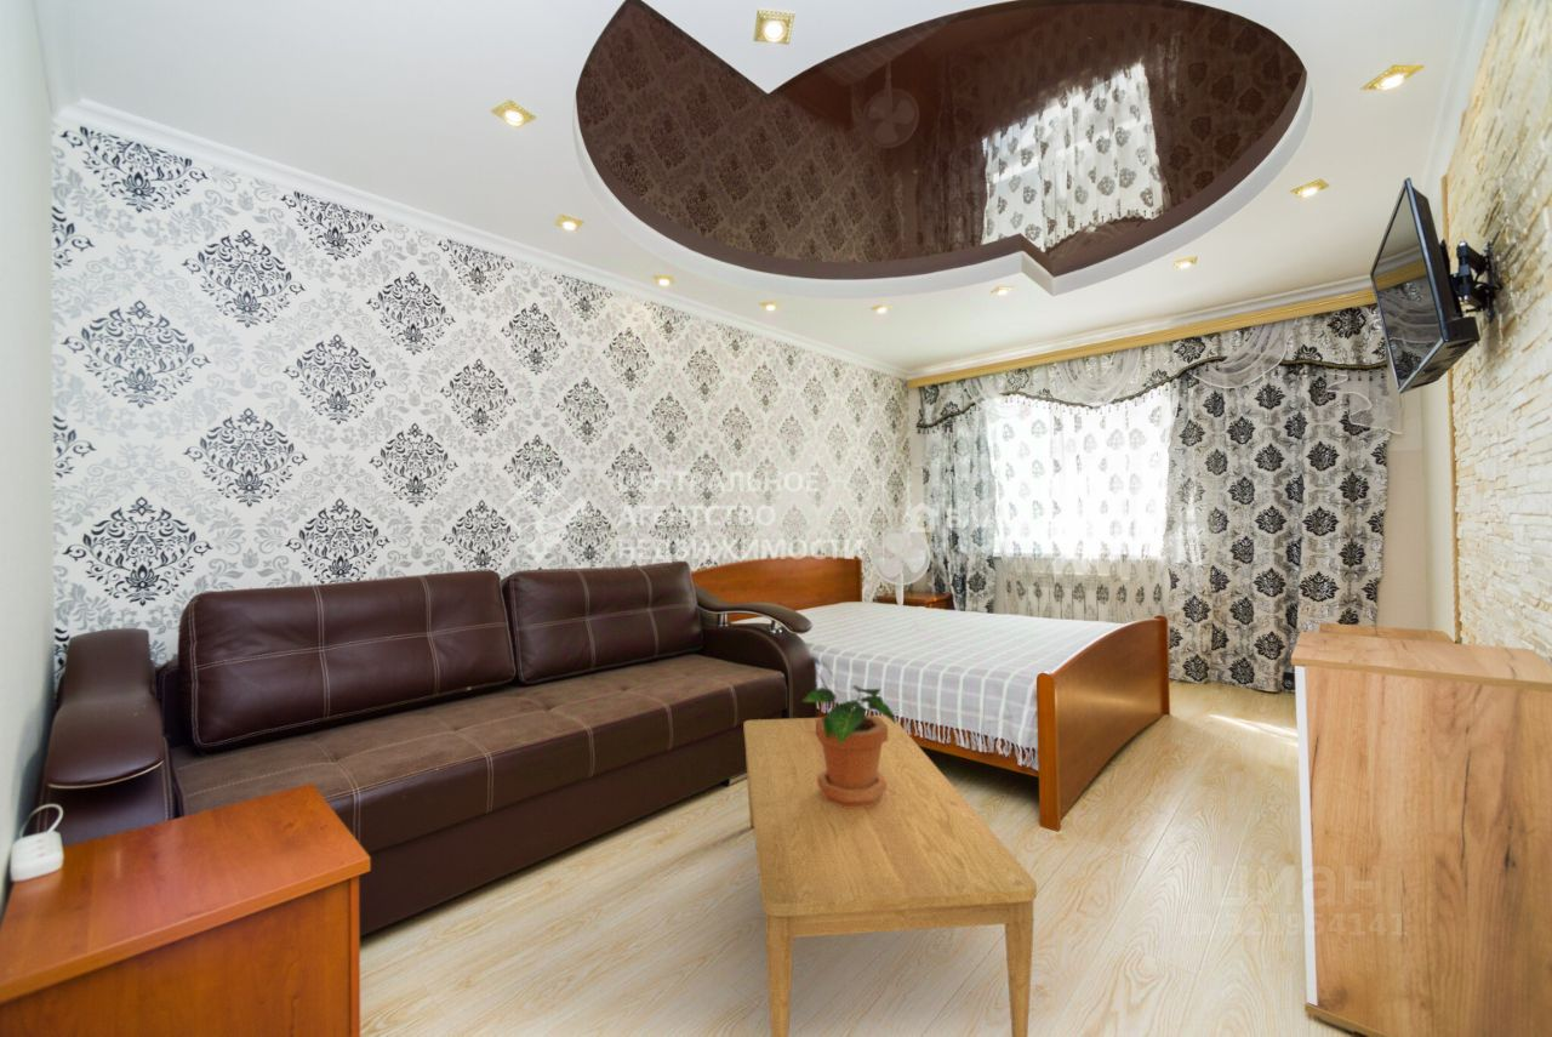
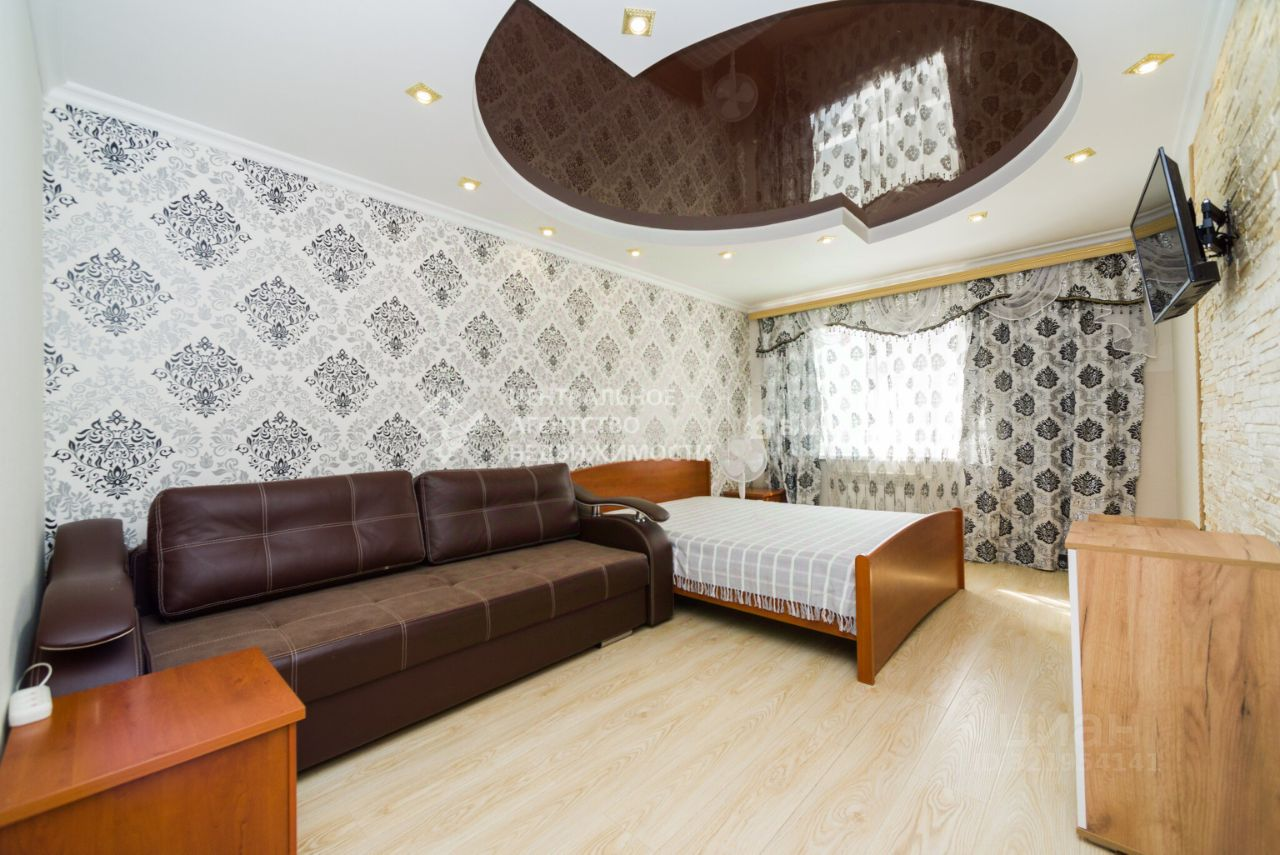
- potted plant (844, 745)
- coffee table (849, 844)
